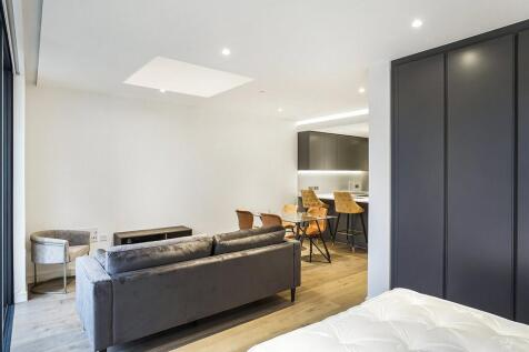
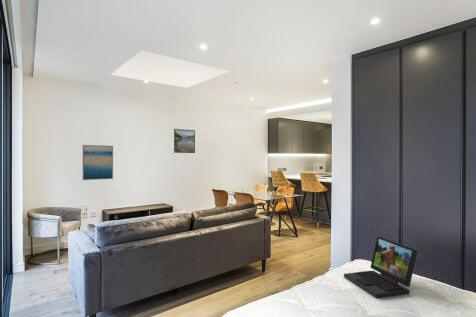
+ wall art (98, 162)
+ laptop (378, 263)
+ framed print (184, 141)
